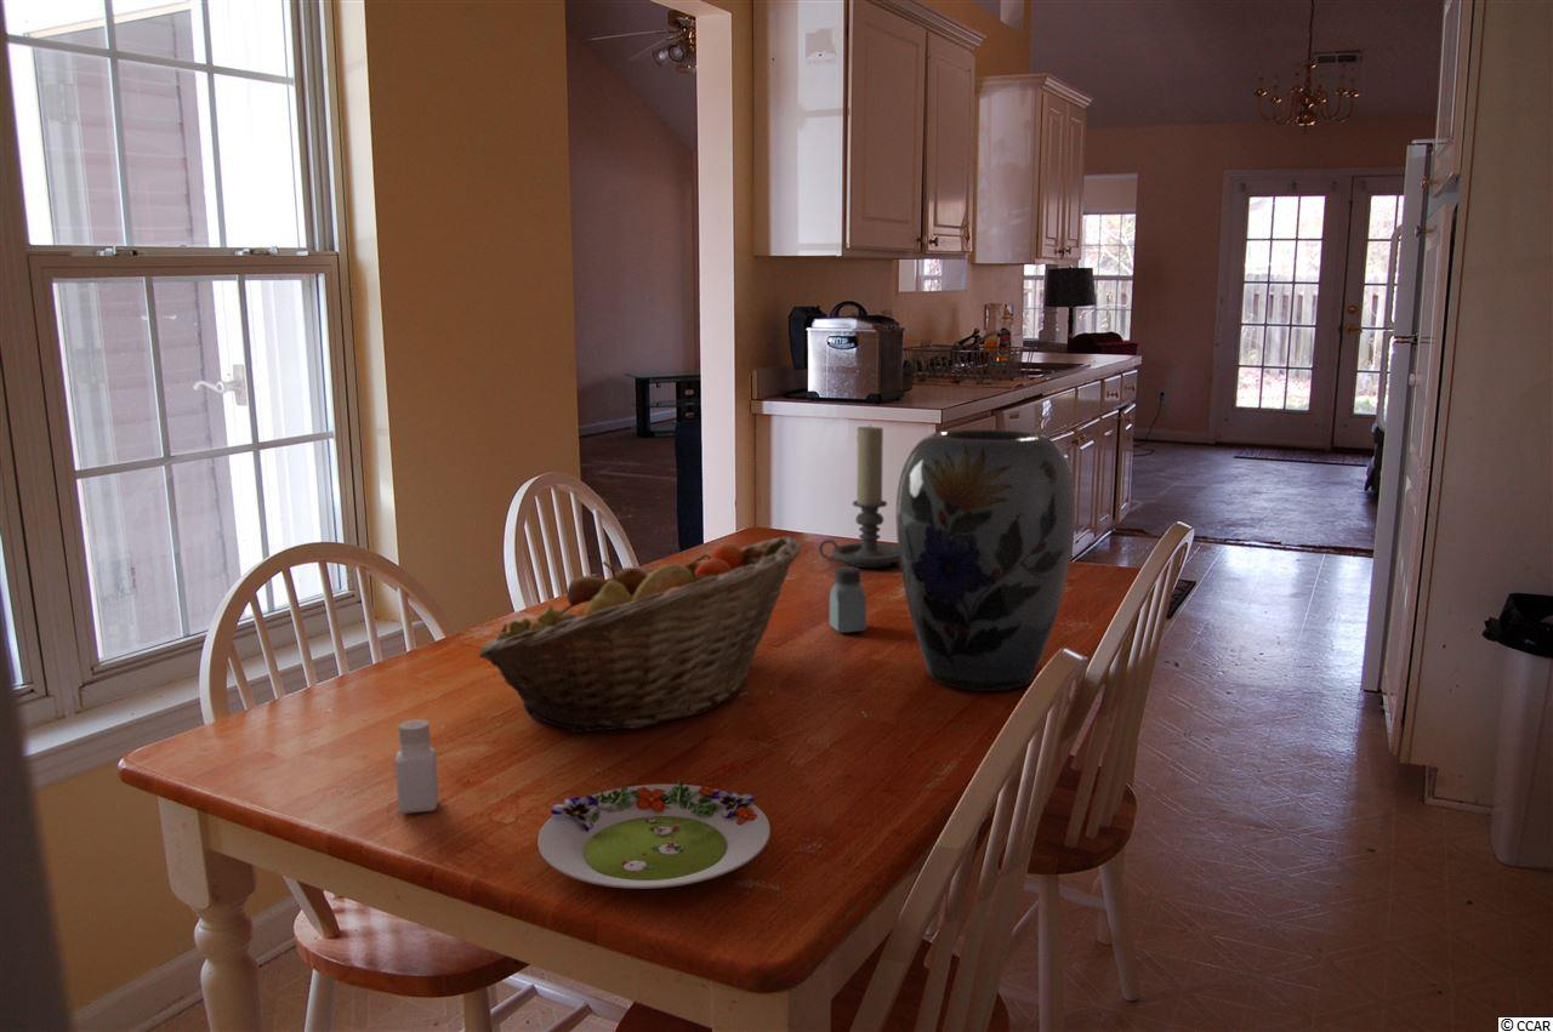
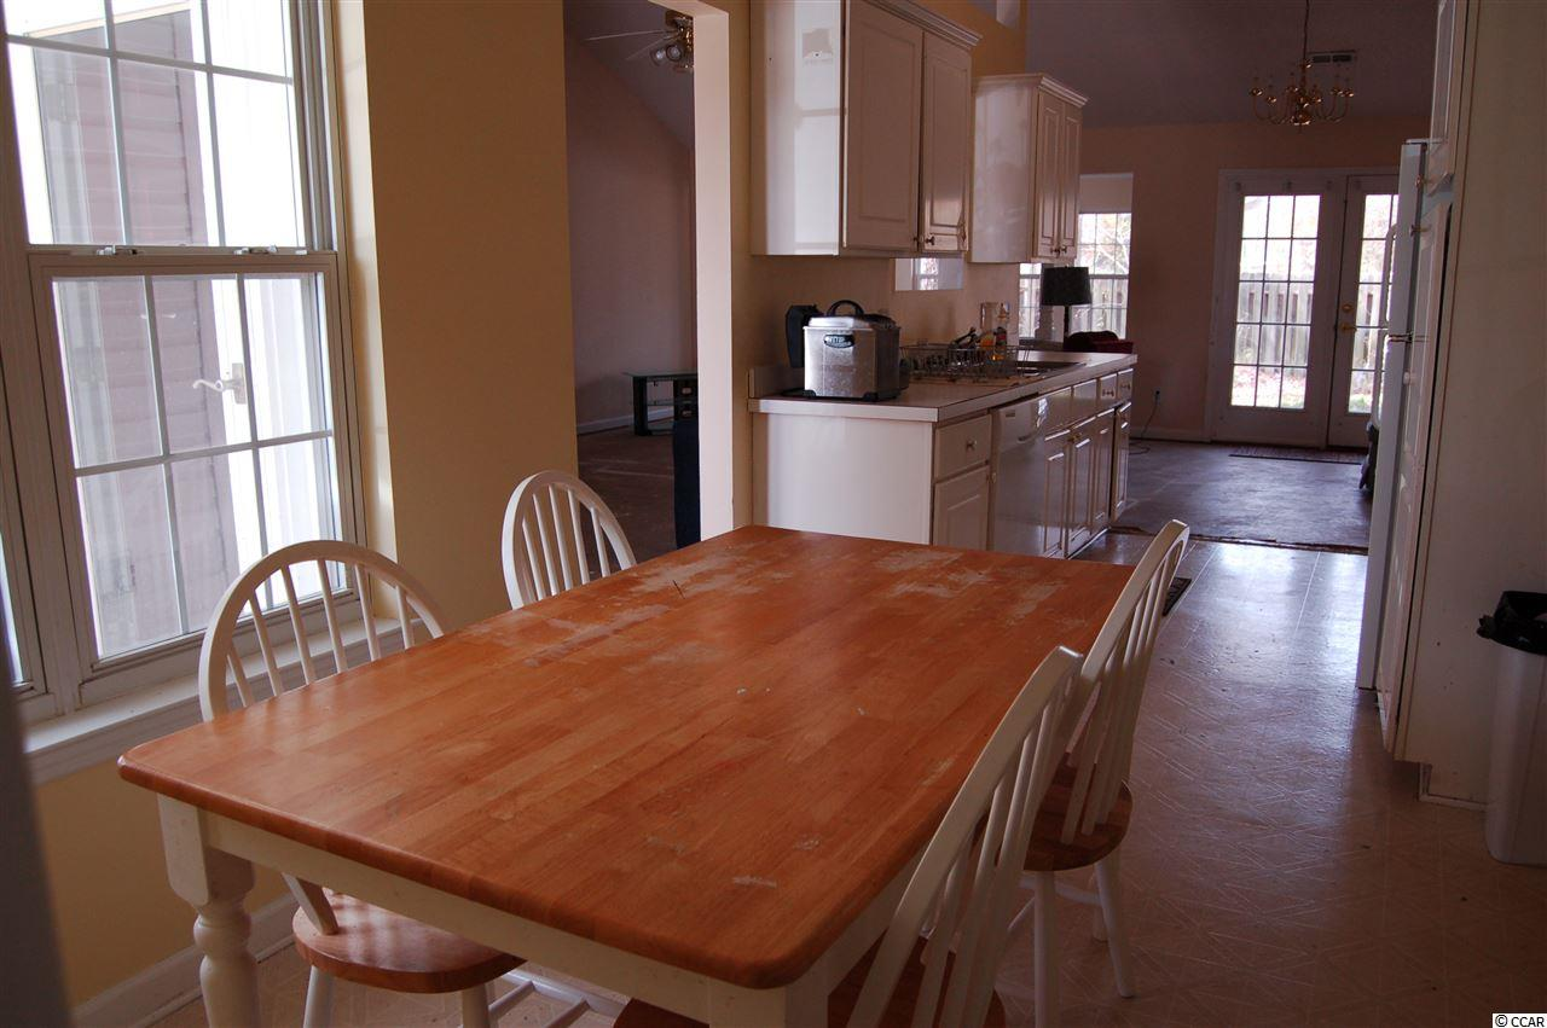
- saltshaker (847, 598)
- fruit basket (649, 620)
- candle holder (861, 494)
- salad plate (655, 837)
- vase (983, 557)
- pepper shaker (416, 765)
